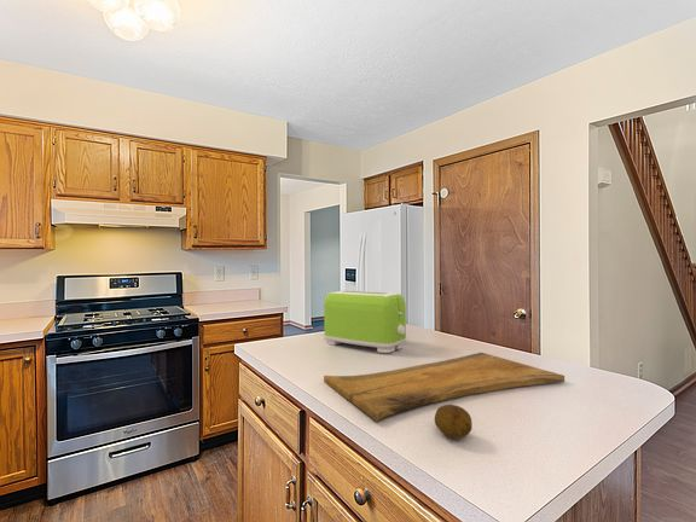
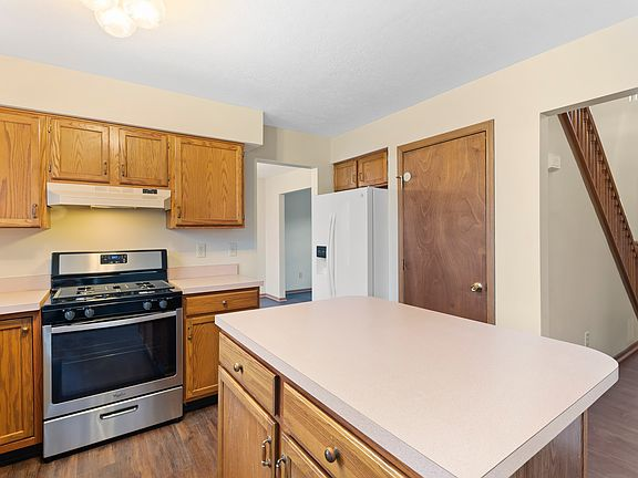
- toaster (364, 318)
- fruit (453, 420)
- cutting board (442, 378)
